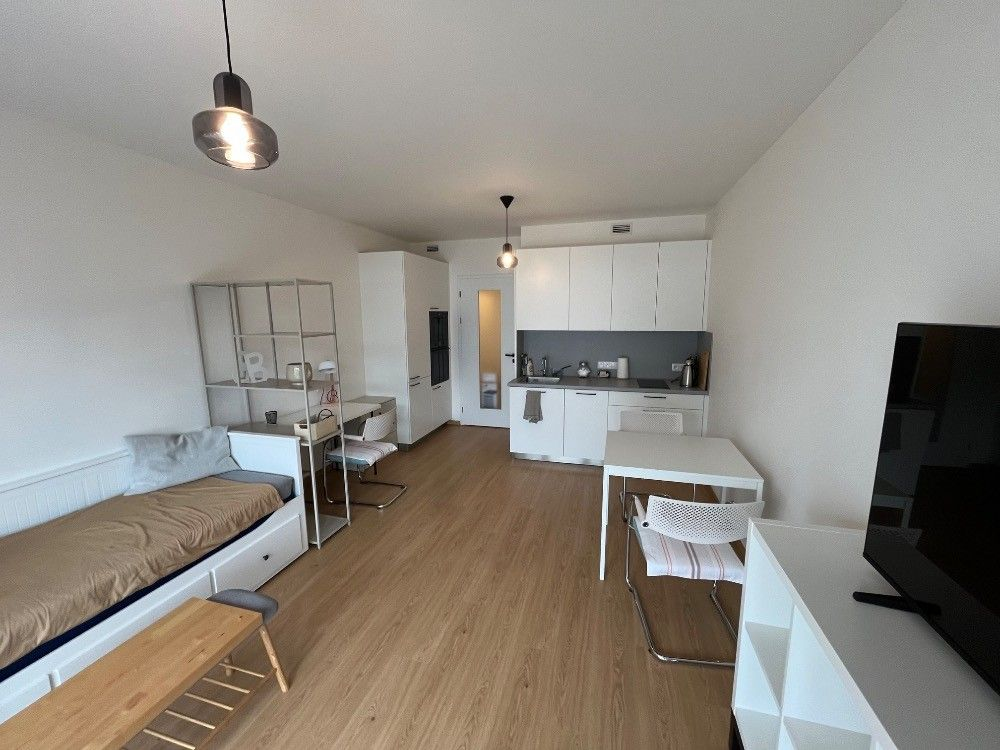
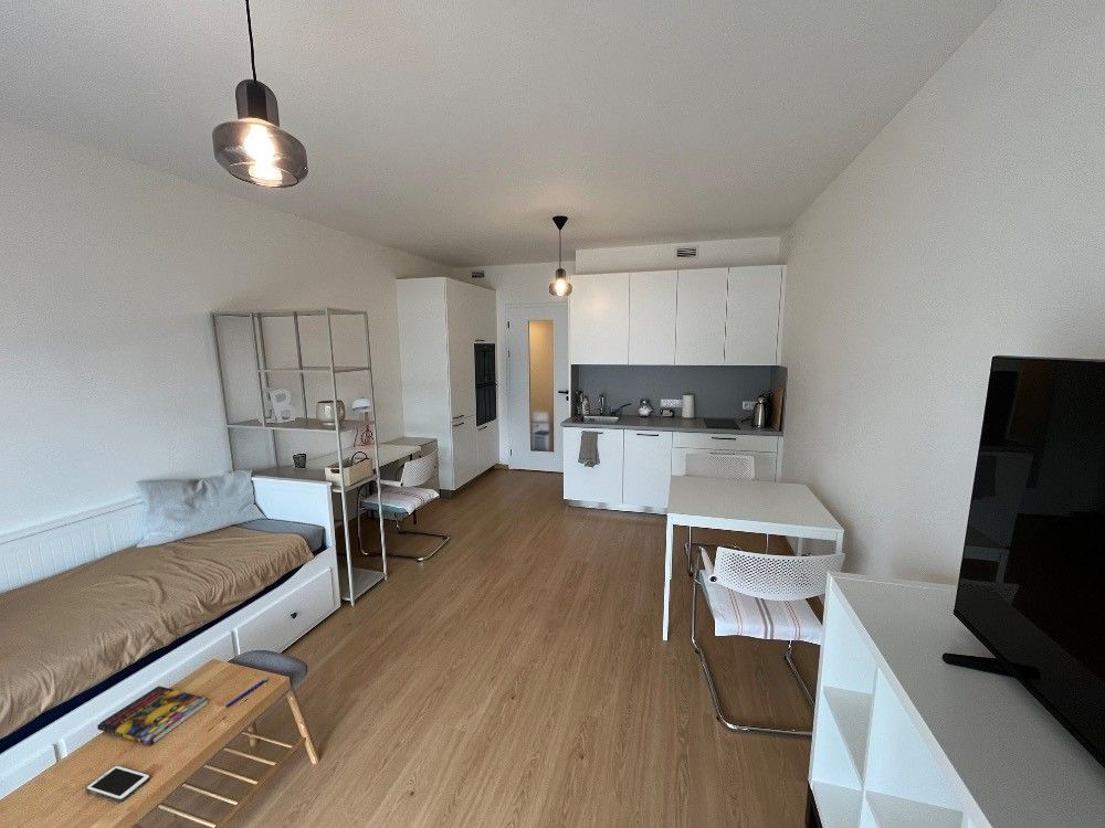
+ pen (248, 691)
+ cell phone (118, 783)
+ book (155, 713)
